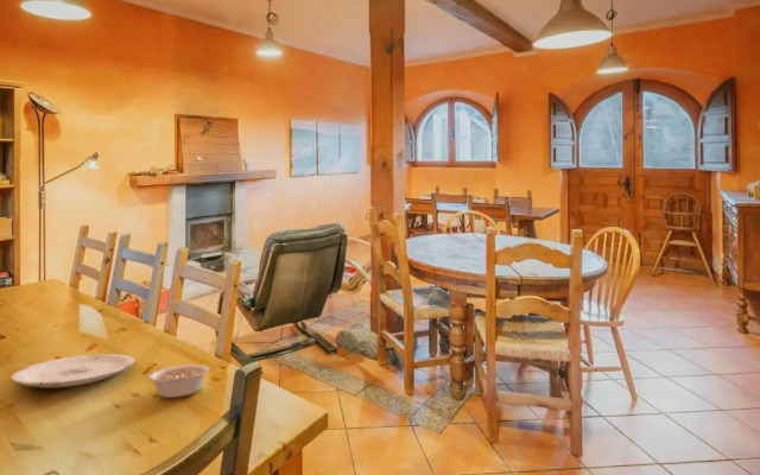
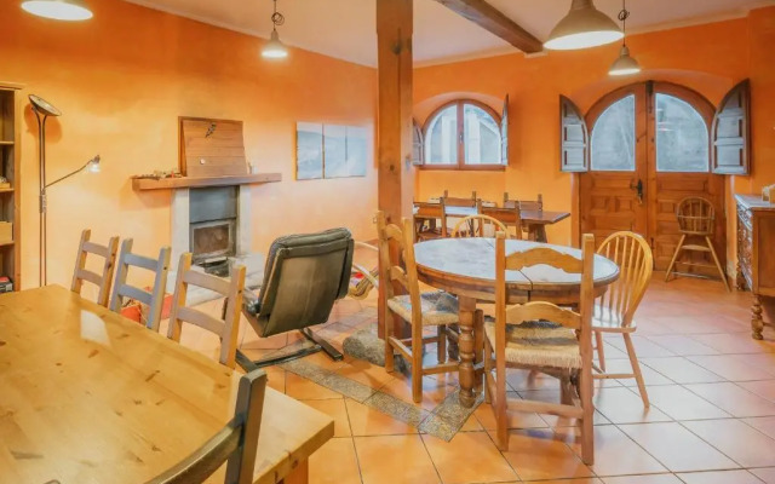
- legume (182, 379)
- plate (76, 370)
